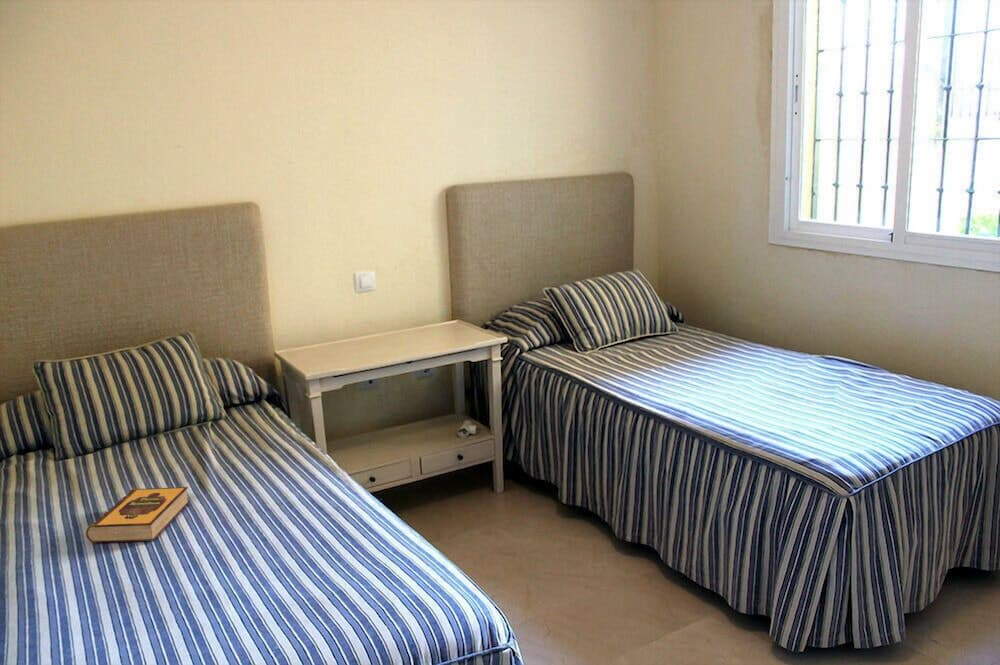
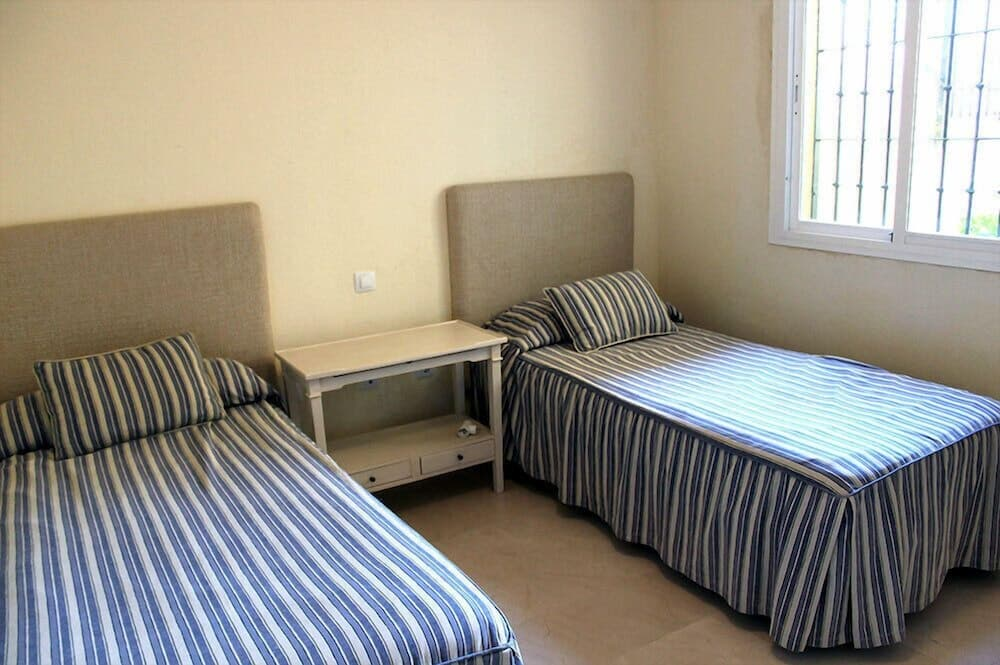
- hardback book (139, 513)
